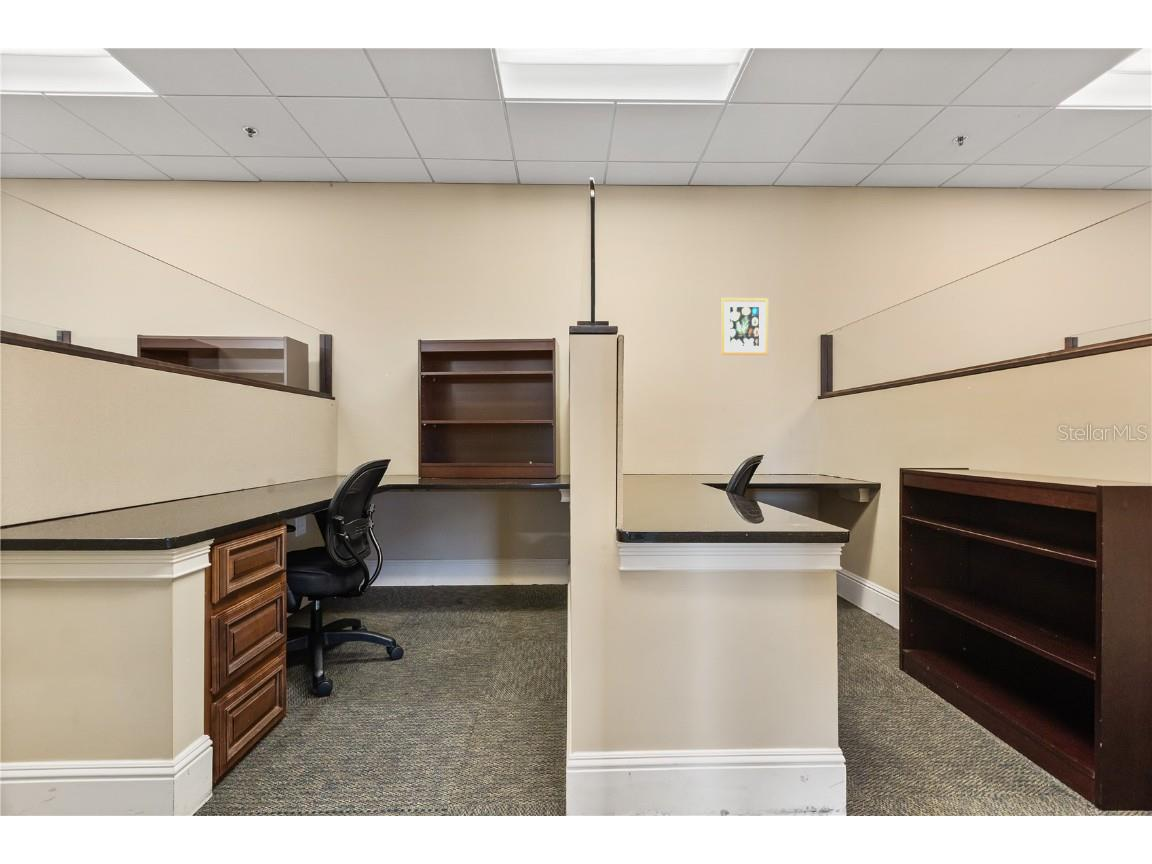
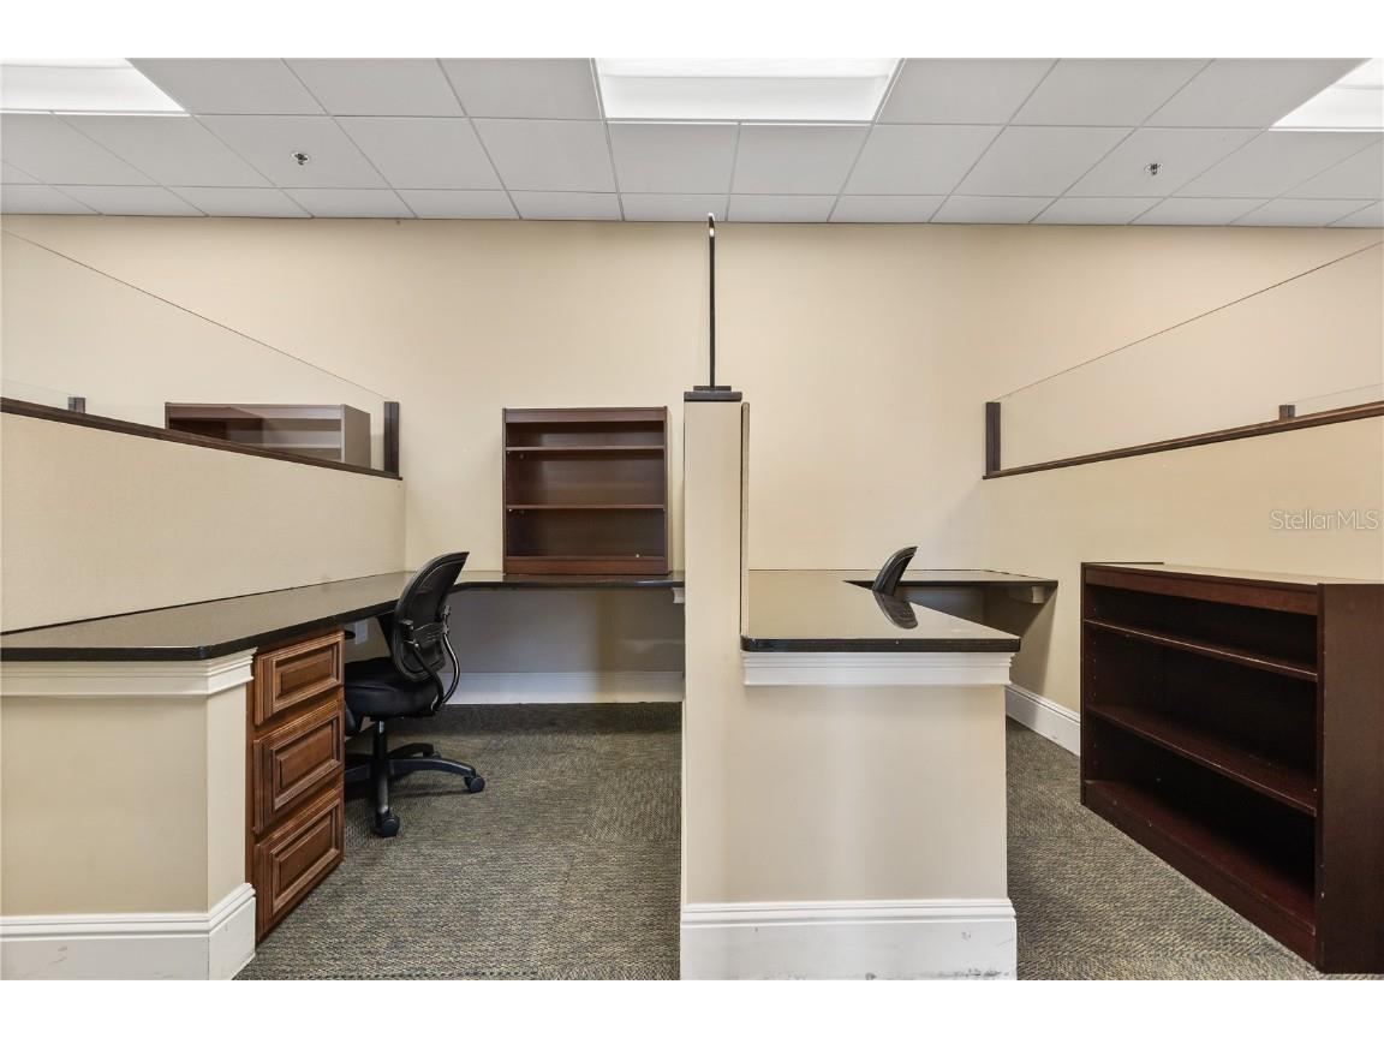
- wall art (744, 326)
